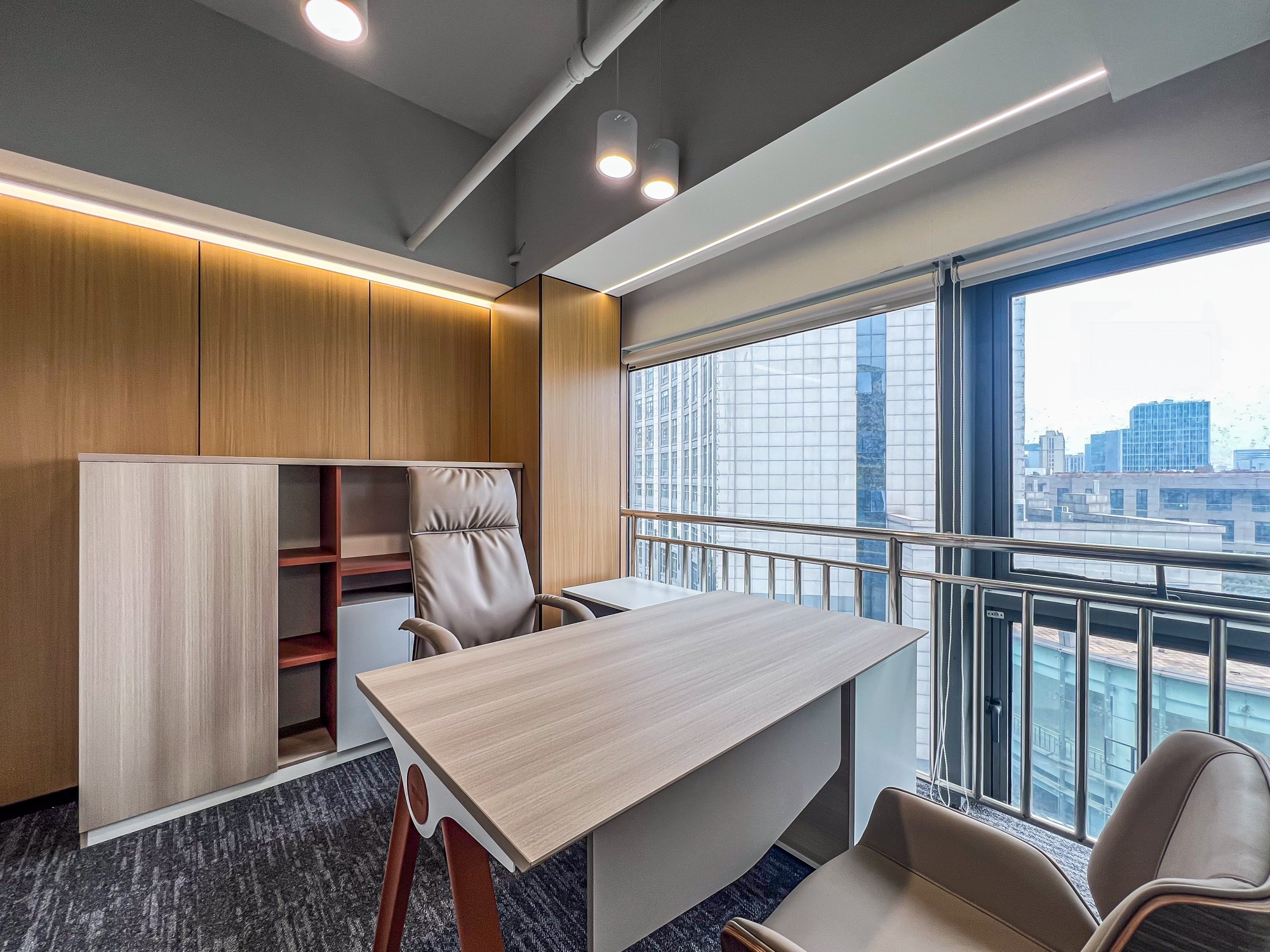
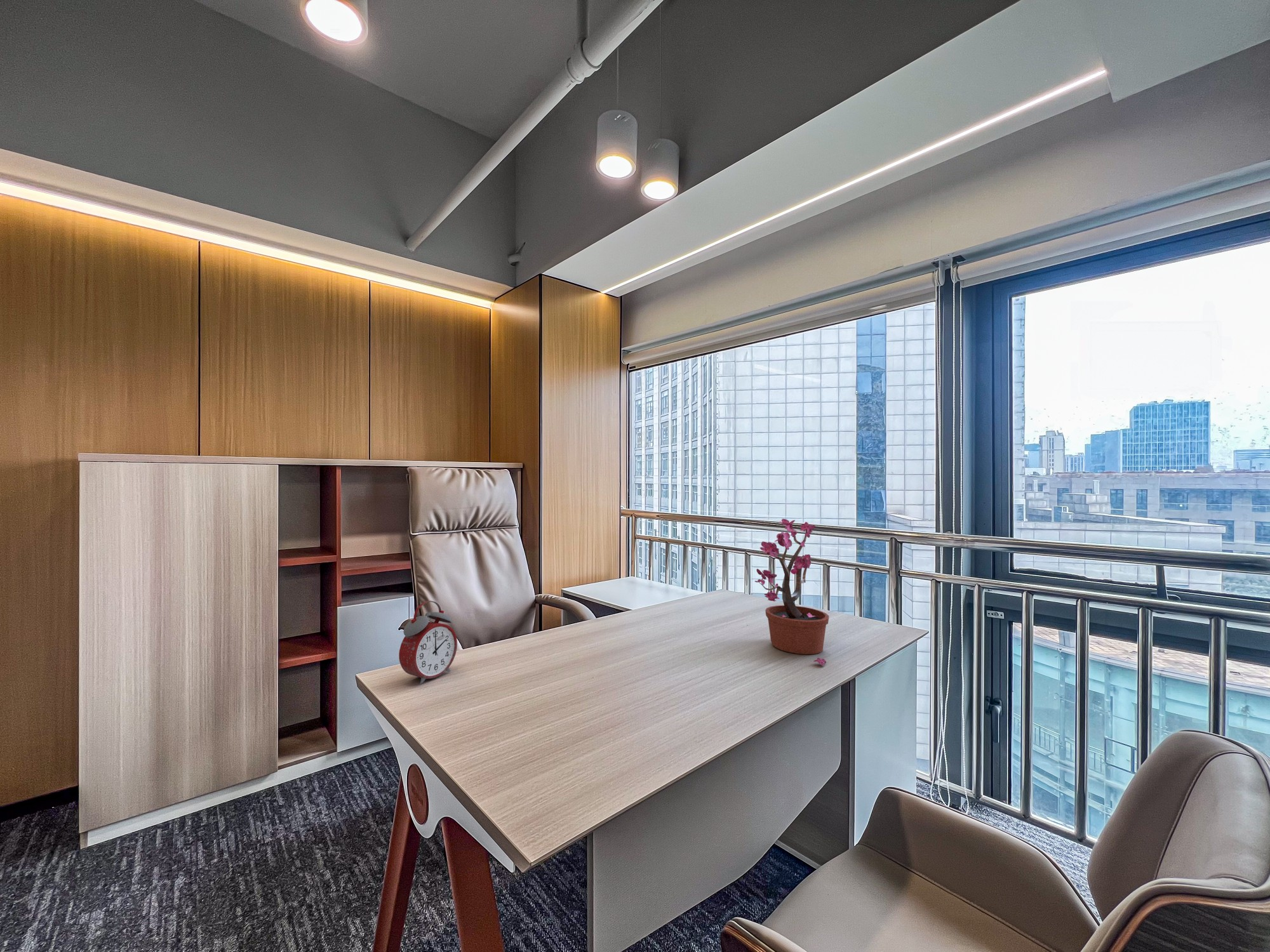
+ potted plant (803, 583)
+ alarm clock (428, 638)
